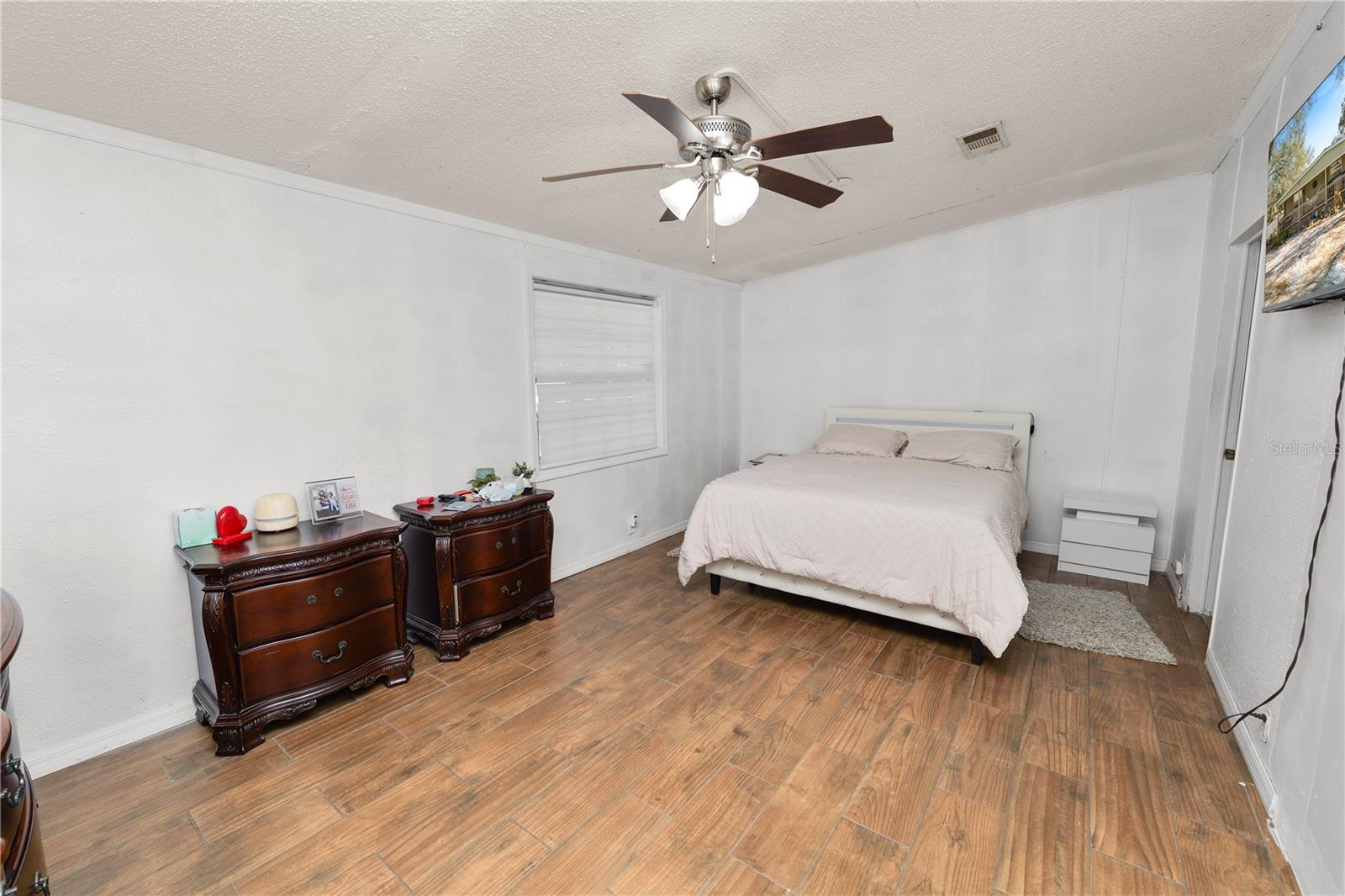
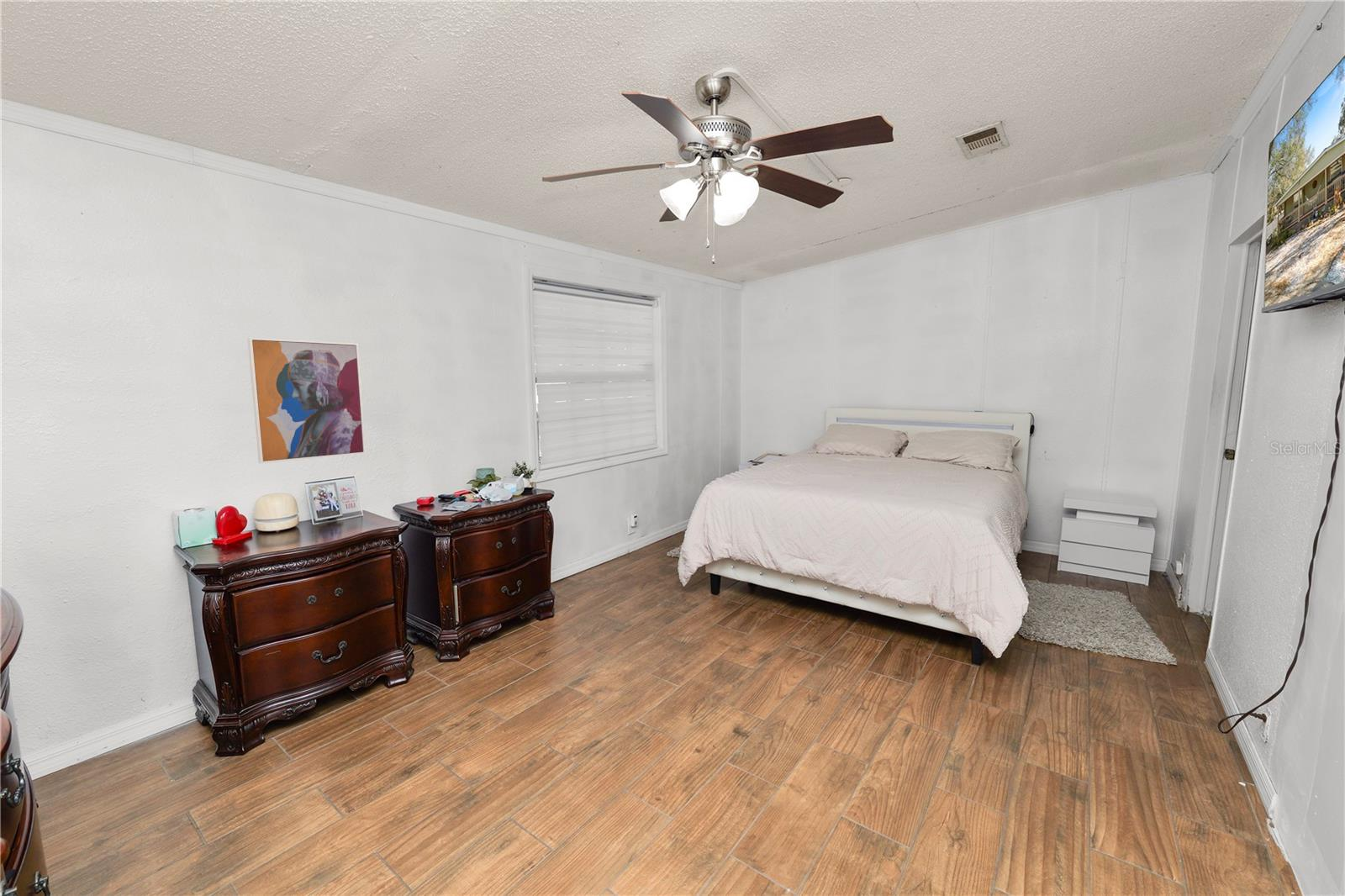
+ wall art (310, 400)
